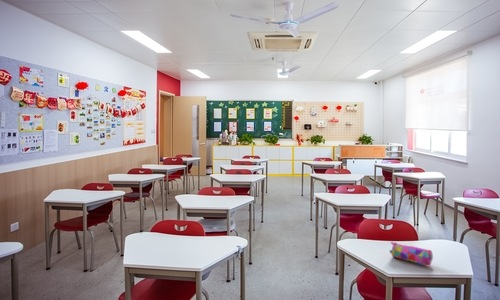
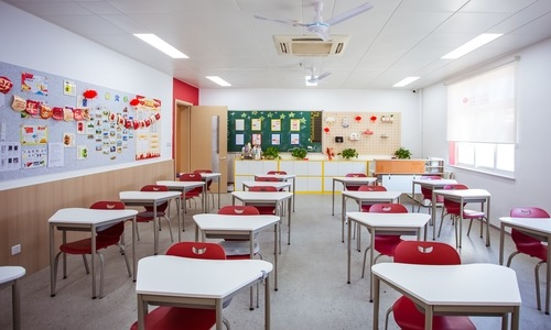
- pencil case (410, 253)
